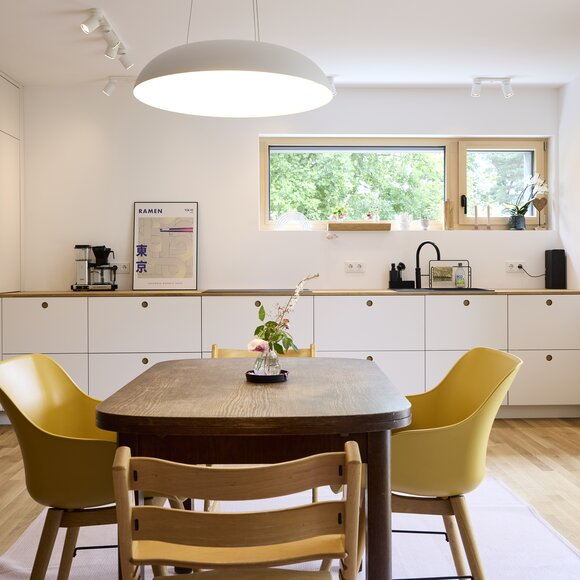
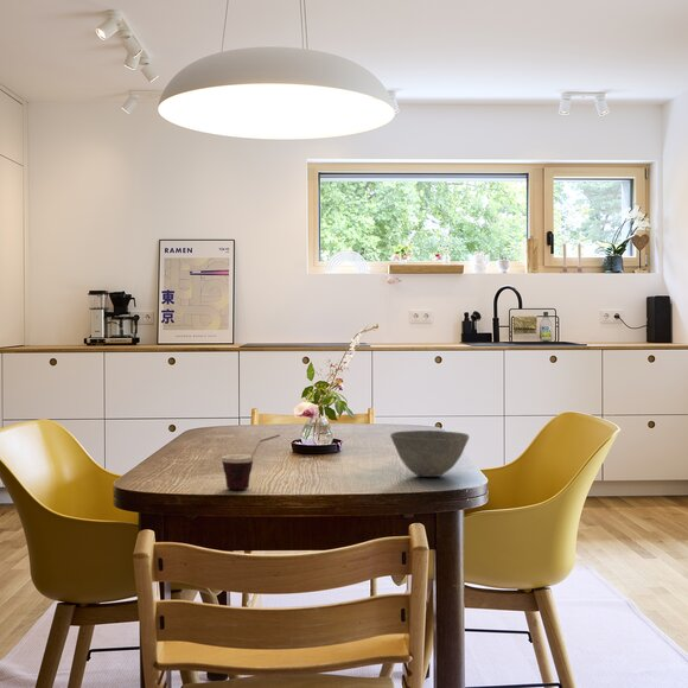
+ cup (250, 460)
+ bowl (429, 454)
